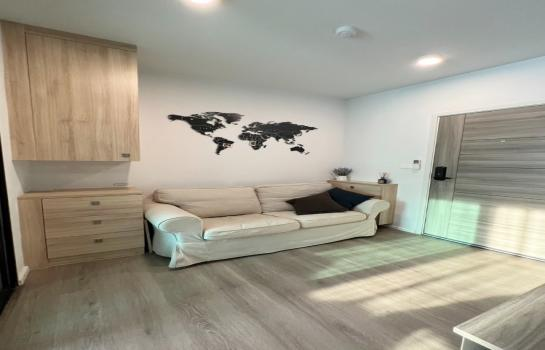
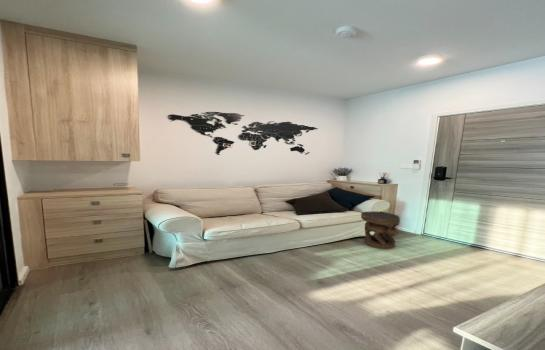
+ side table (379, 229)
